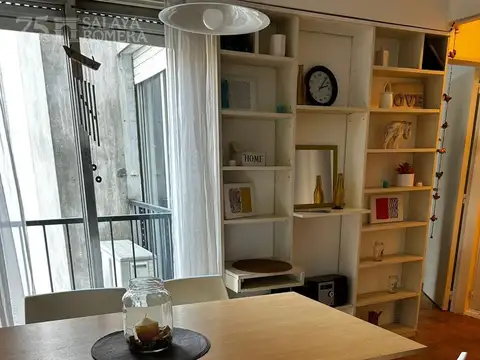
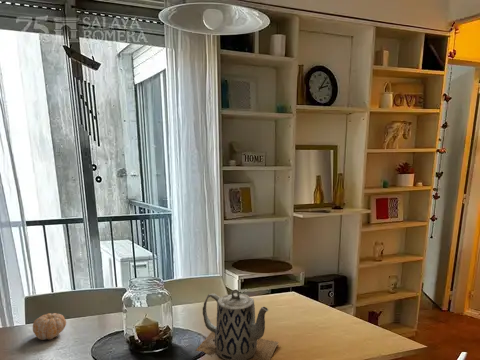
+ fruit (49, 326)
+ teapot (236, 318)
